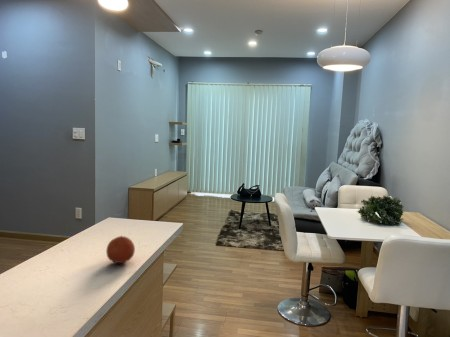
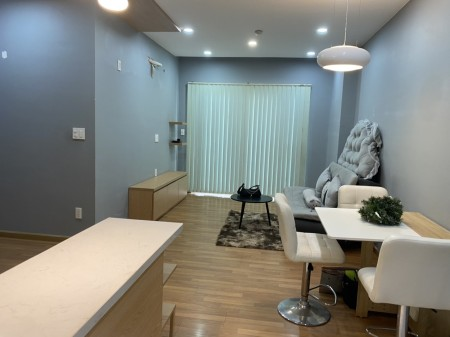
- fruit (120, 249)
